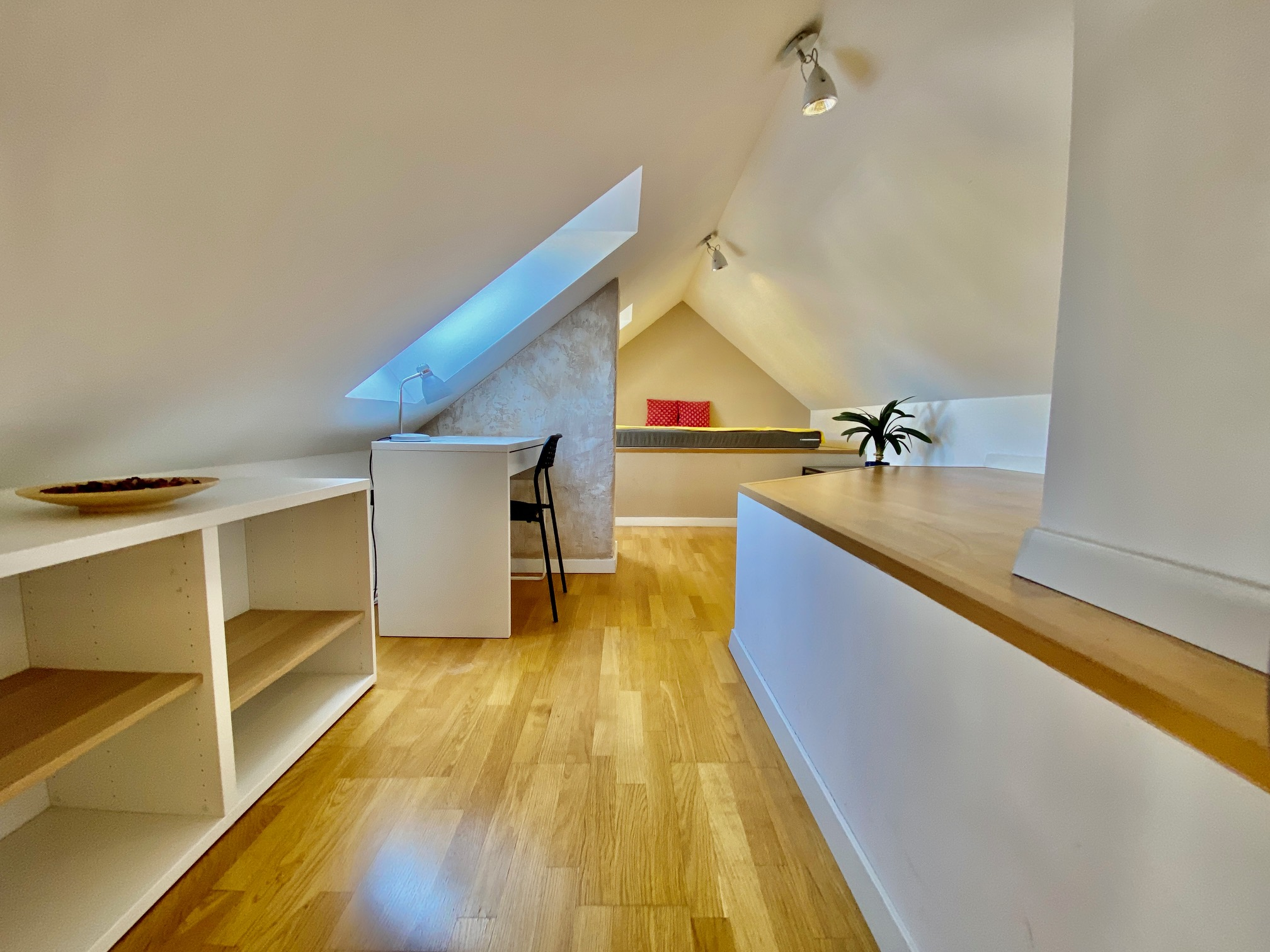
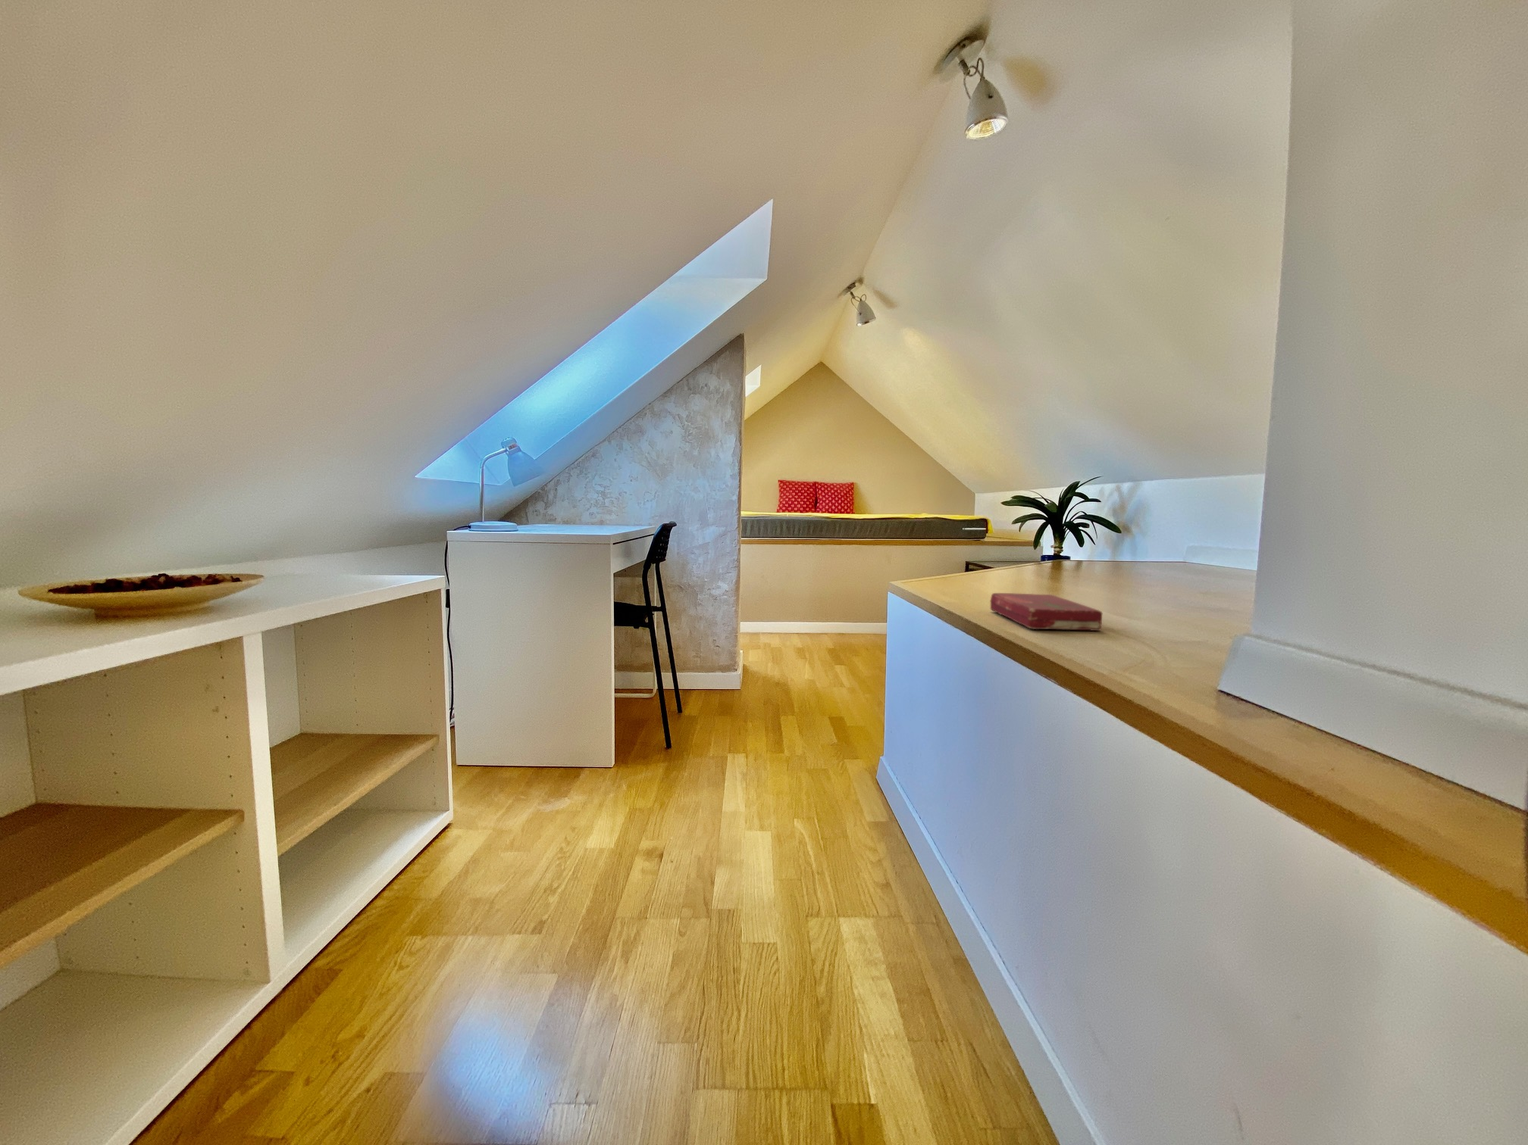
+ book (1041, 610)
